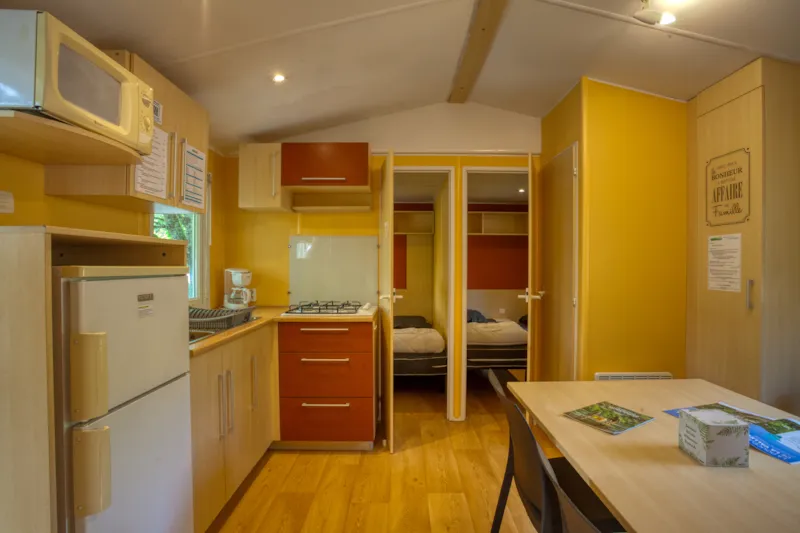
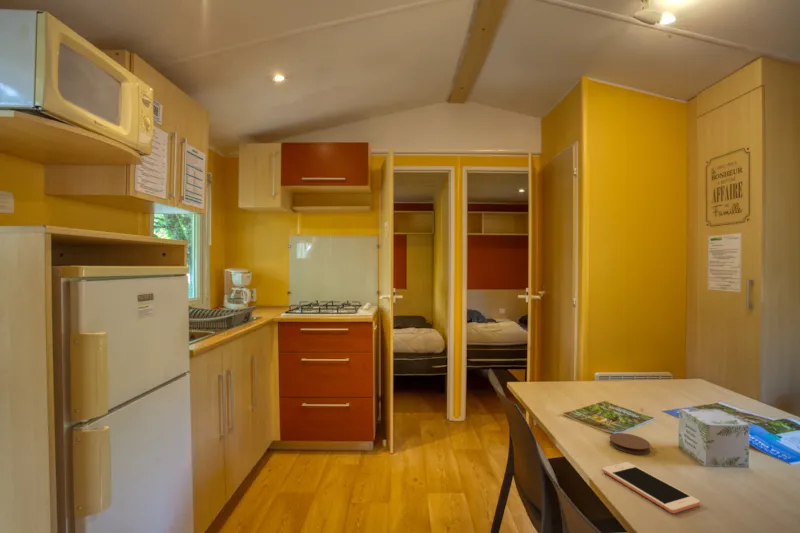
+ cell phone (647, 485)
+ coaster (629, 443)
